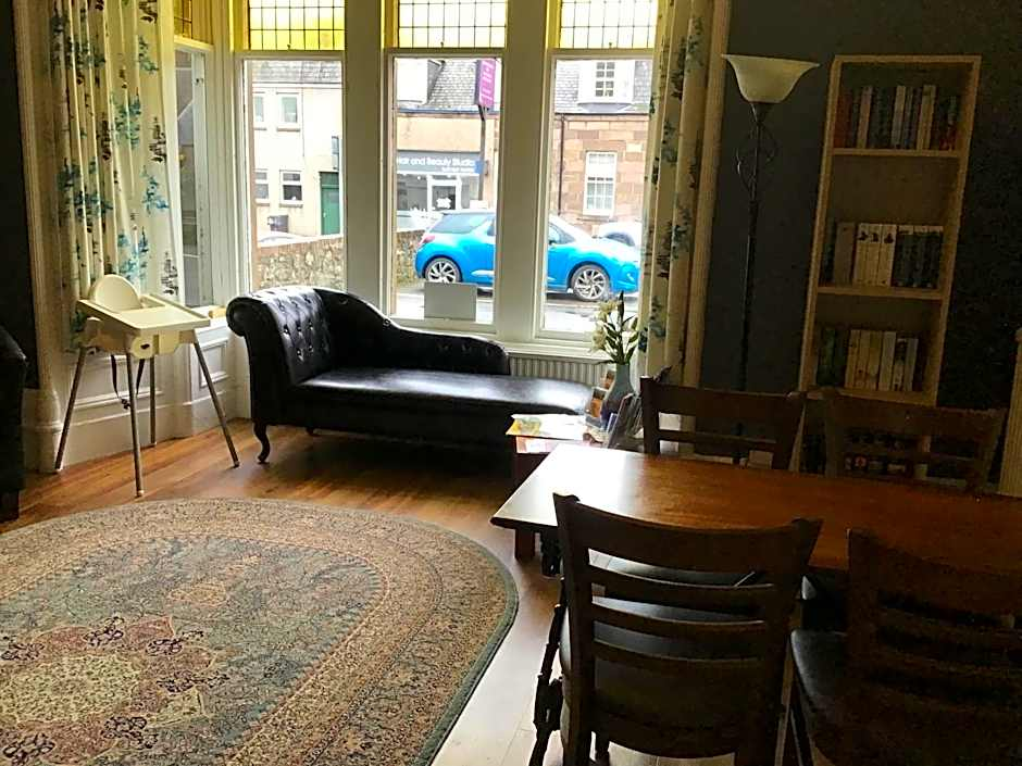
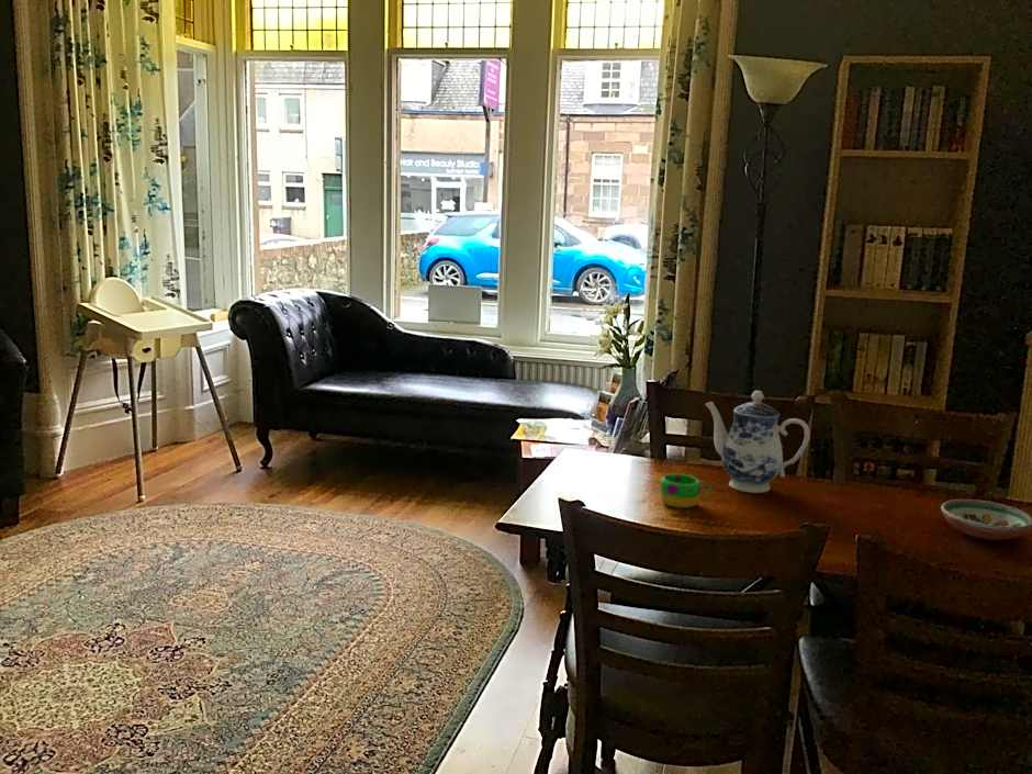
+ teapot (753, 439)
+ mug (685, 491)
+ decorative bowl (985, 523)
